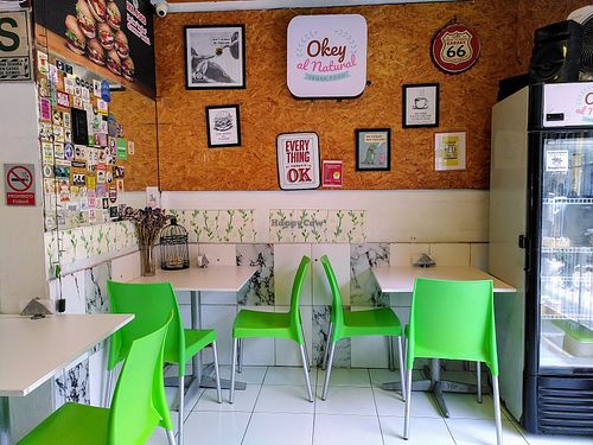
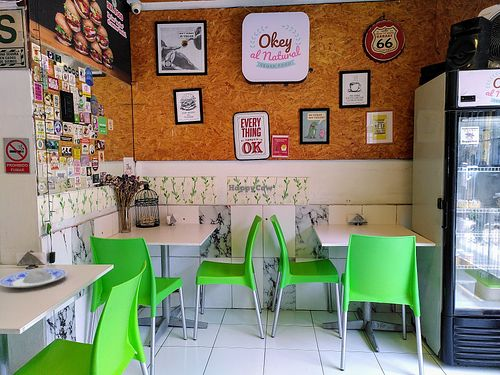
+ plate (34, 276)
